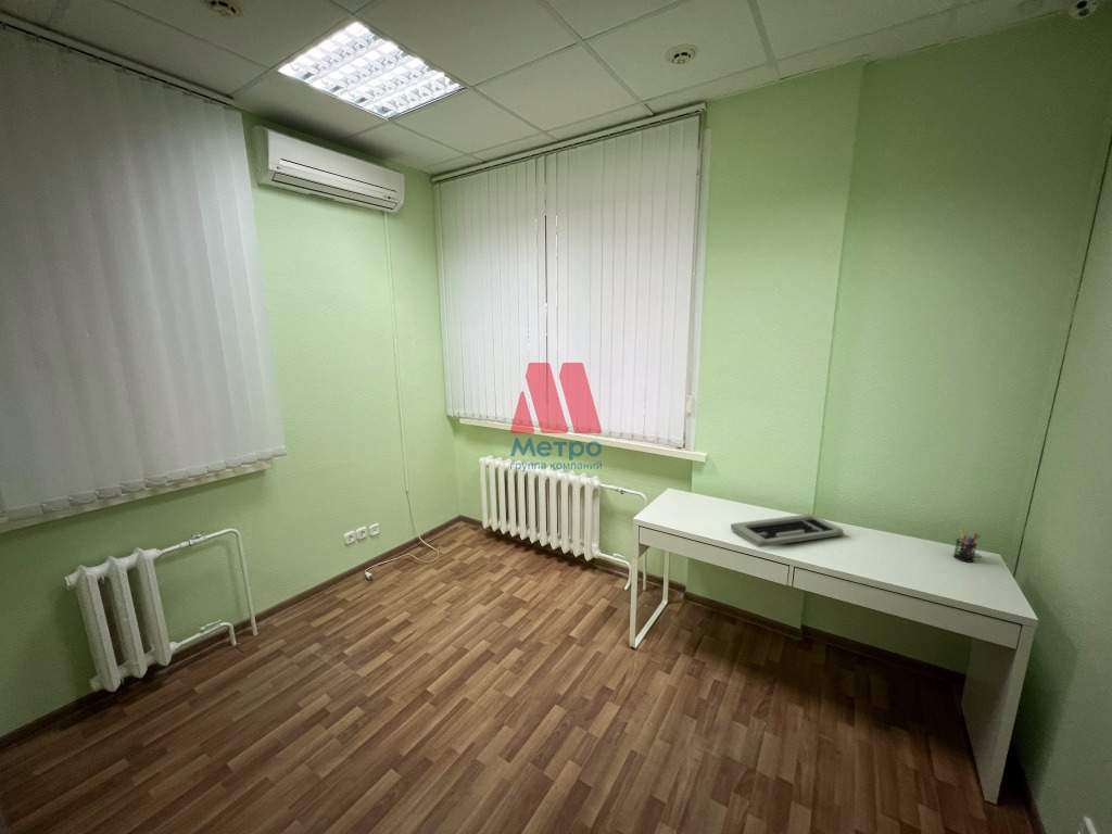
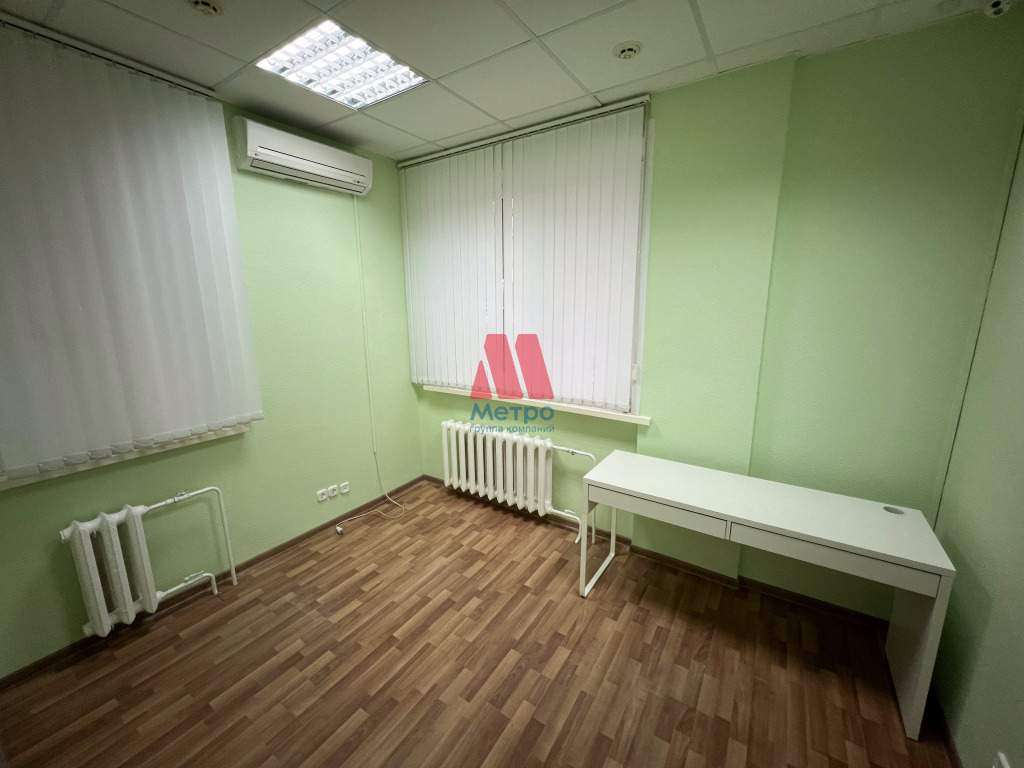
- pen holder (969, 544)
- computer keyboard (785, 528)
